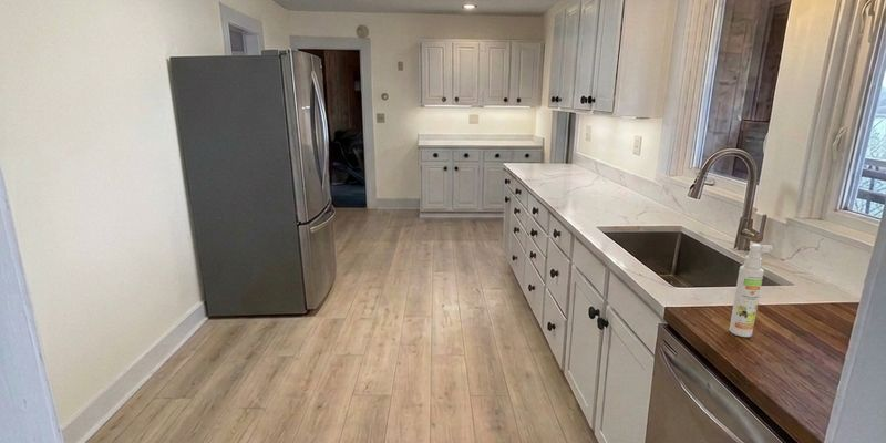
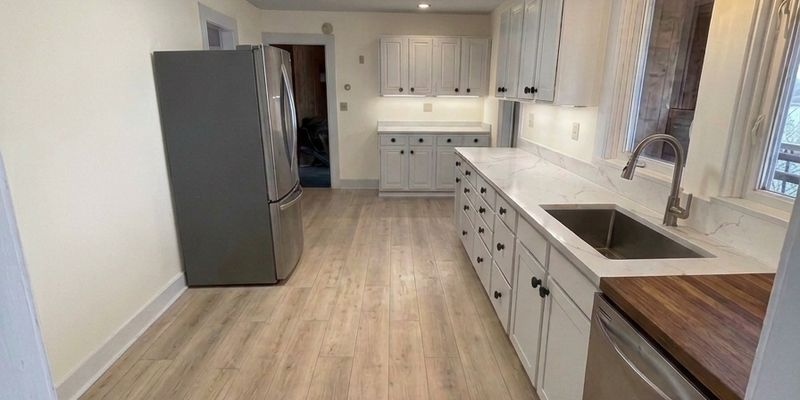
- spray bottle (750, 289)
